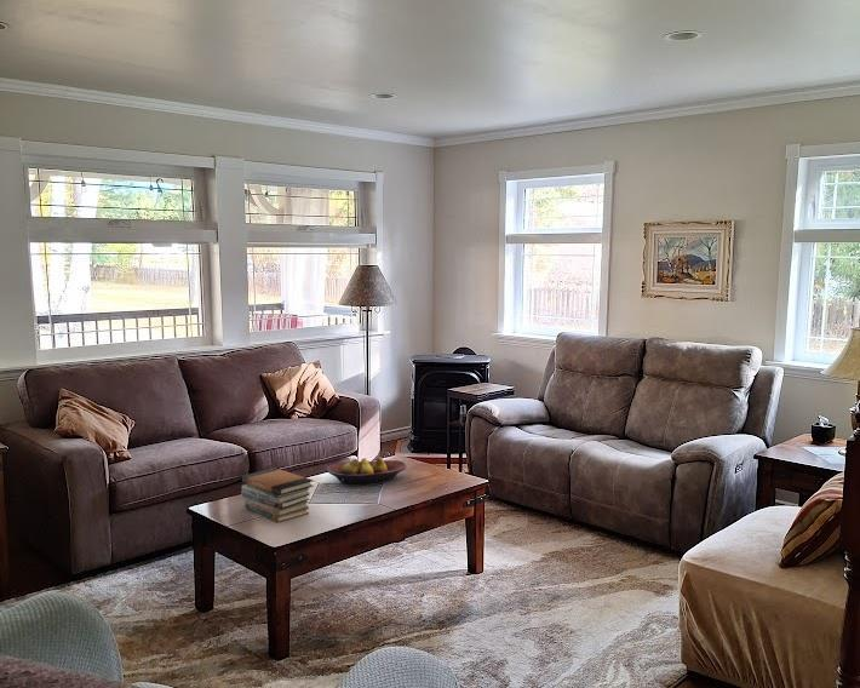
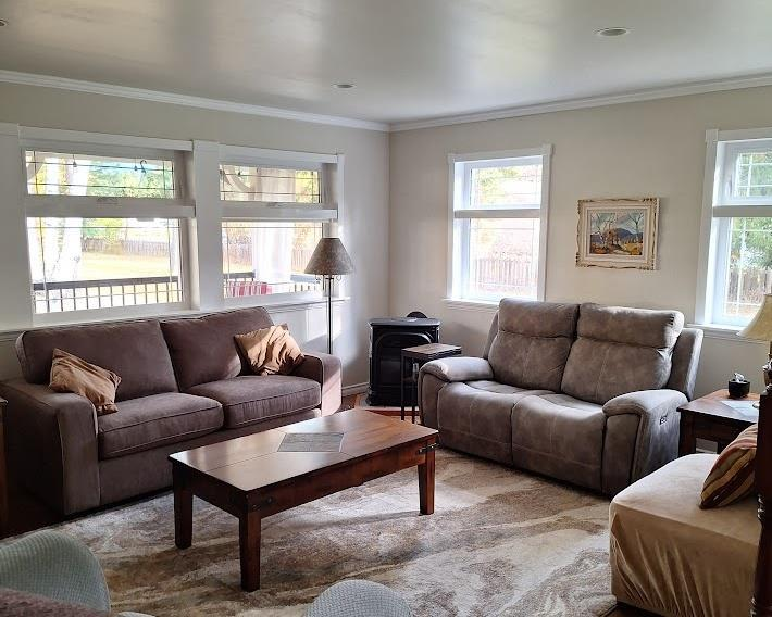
- book stack (276, 493)
- fruit bowl (367, 468)
